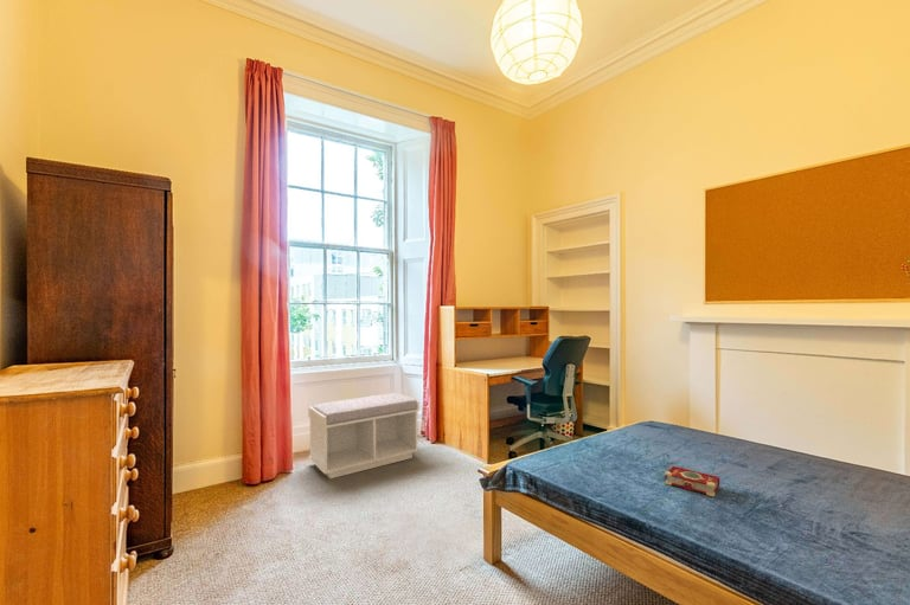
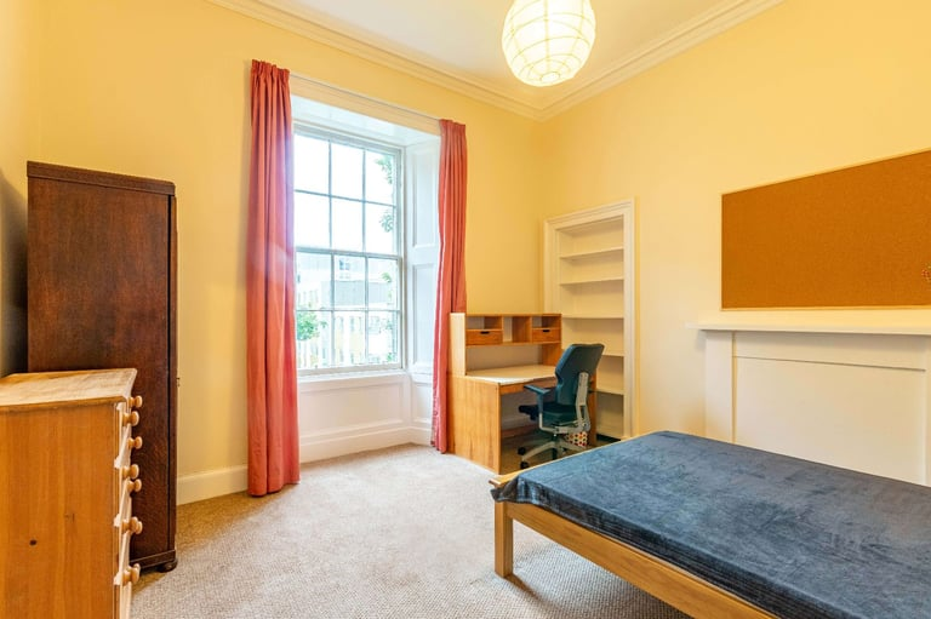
- bench (365, 431)
- book (688, 477)
